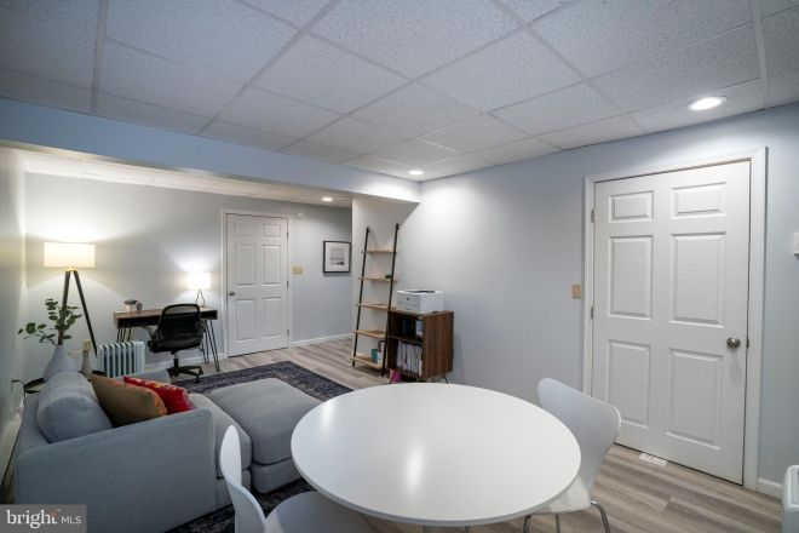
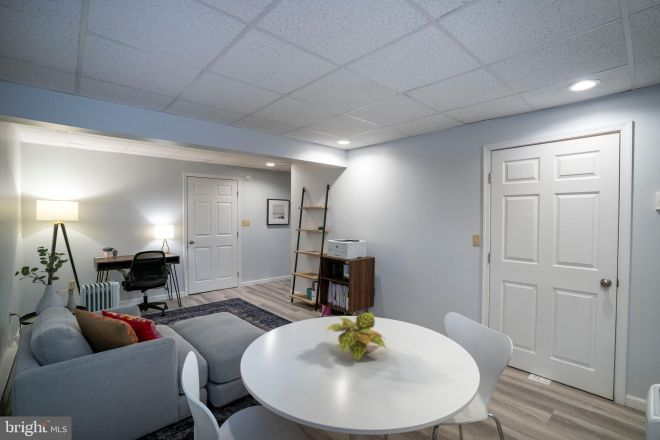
+ plant (356, 334)
